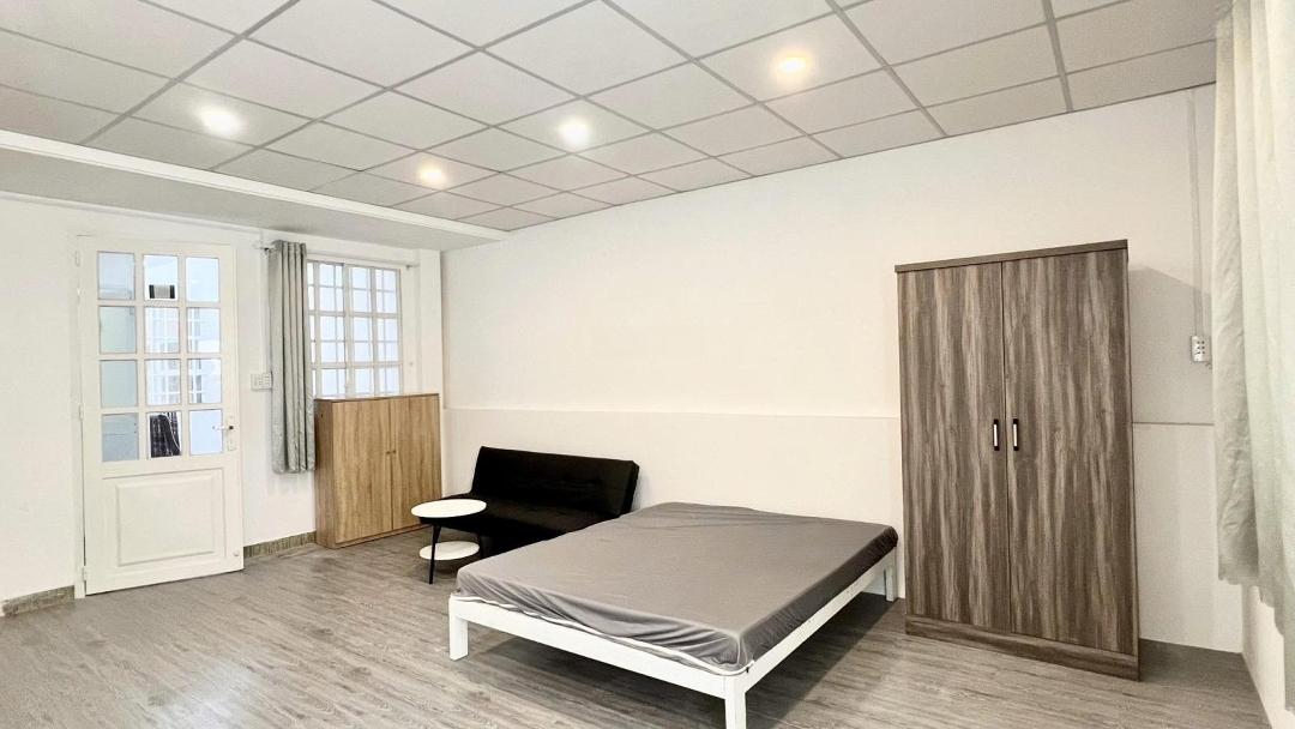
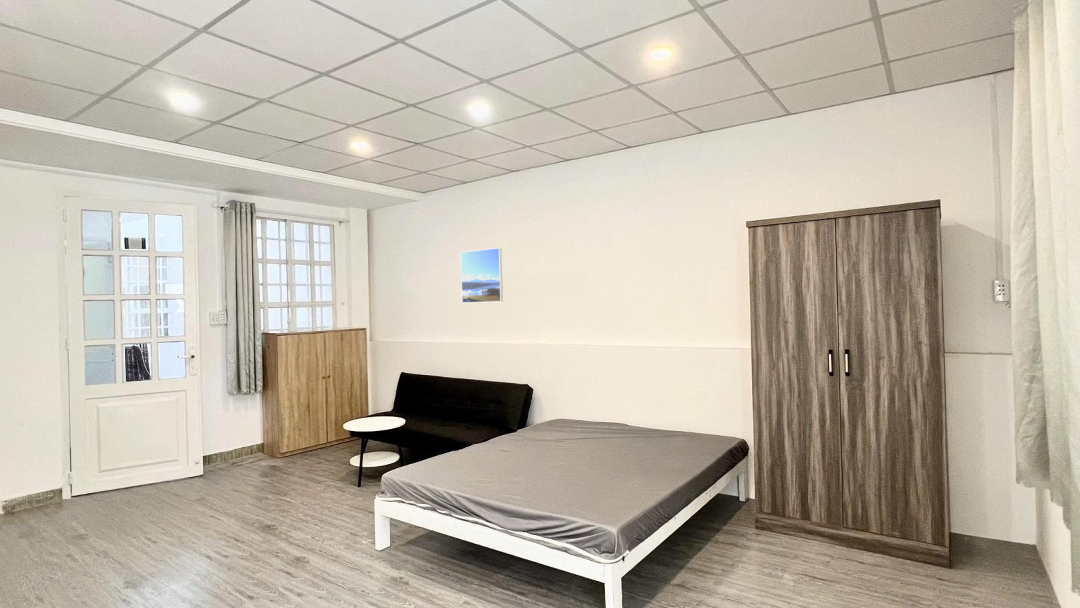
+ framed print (481, 276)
